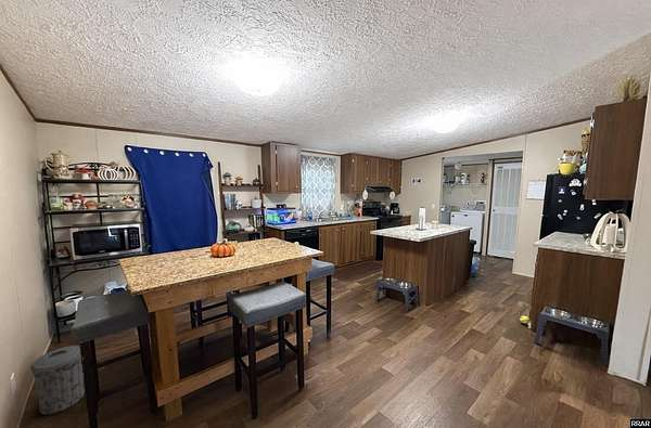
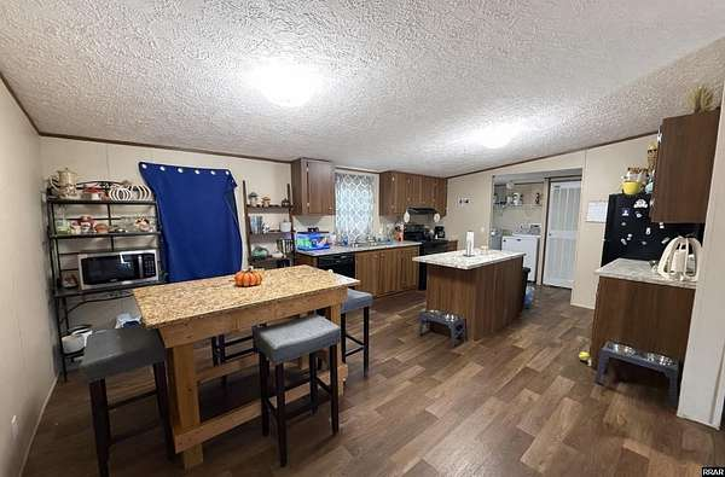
- trash can (60, 377)
